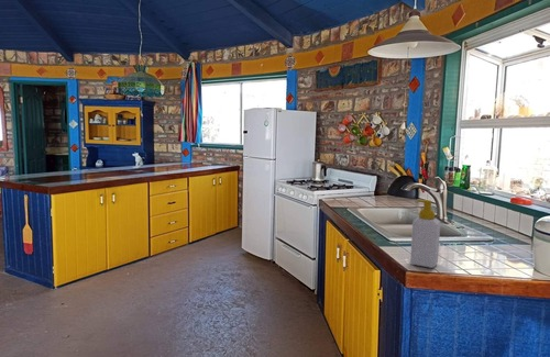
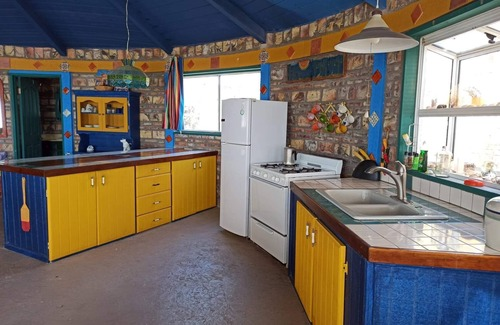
- soap bottle (426, 232)
